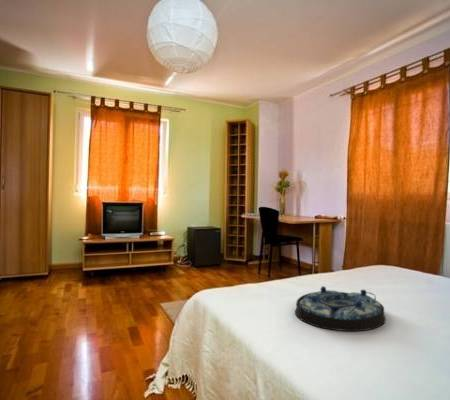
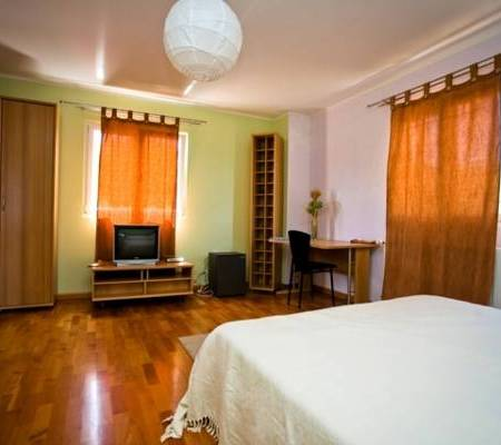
- serving tray (339, 303)
